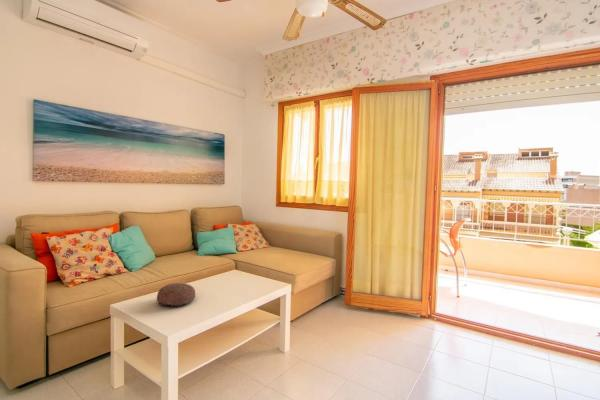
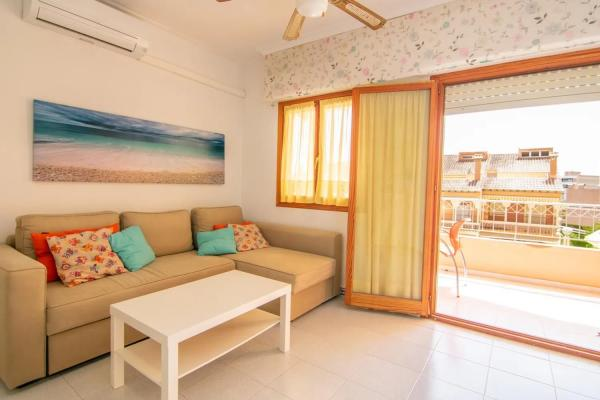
- decorative bowl (176, 293)
